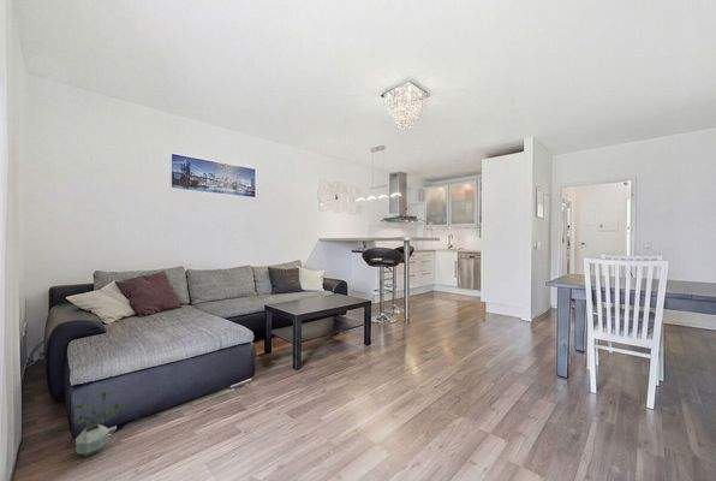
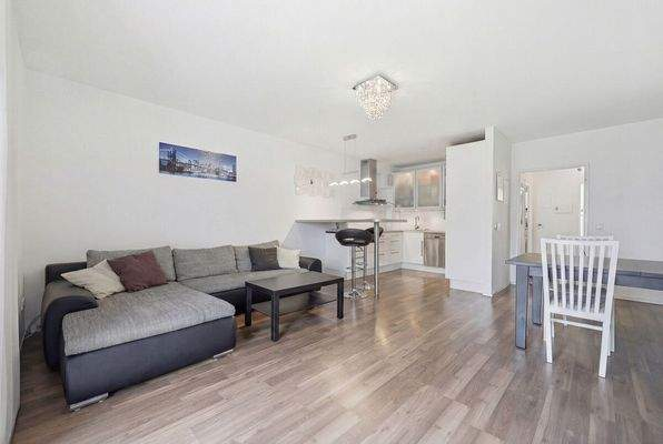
- potted plant (97, 421)
